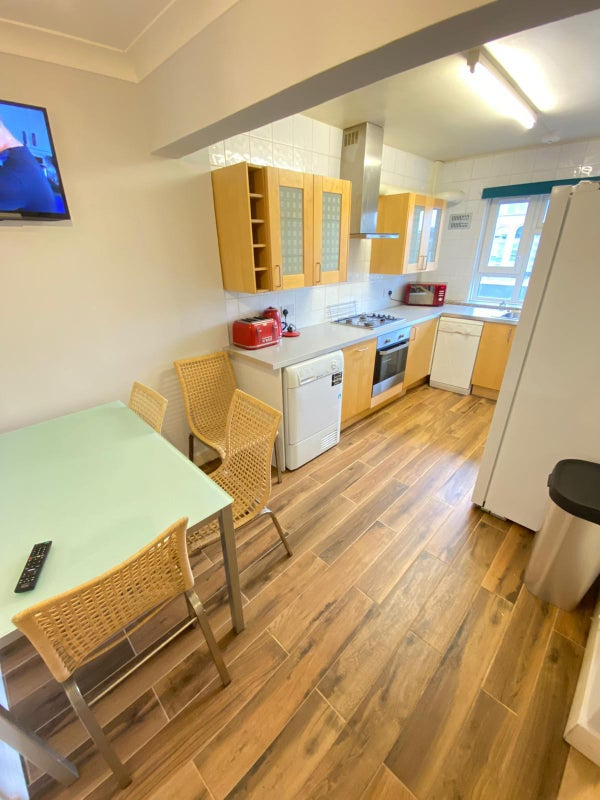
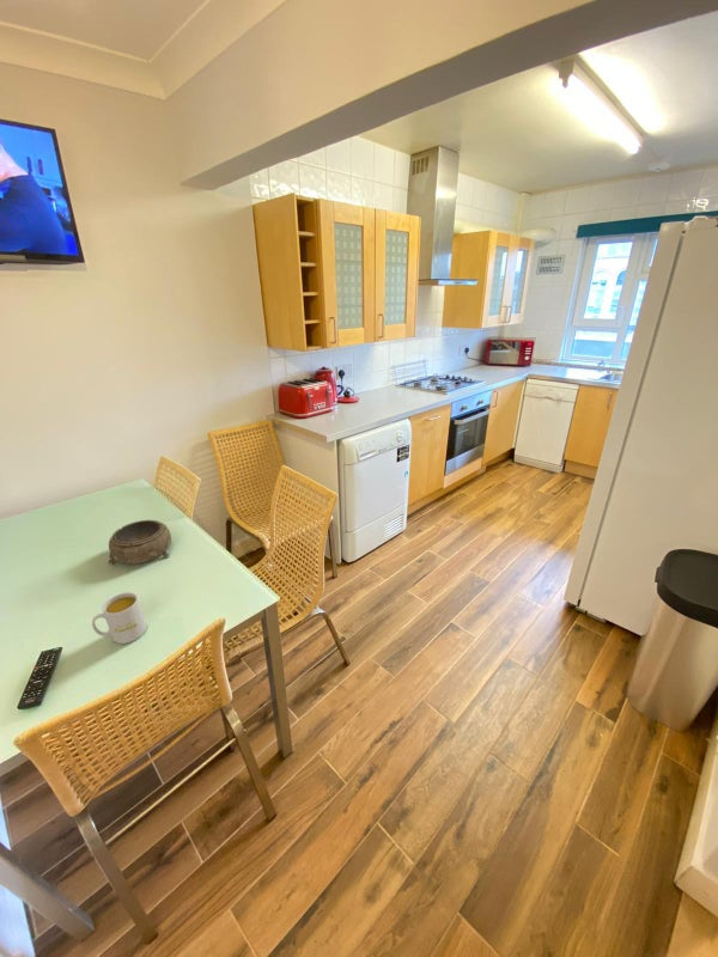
+ mug (118, 620)
+ decorative bowl (142, 542)
